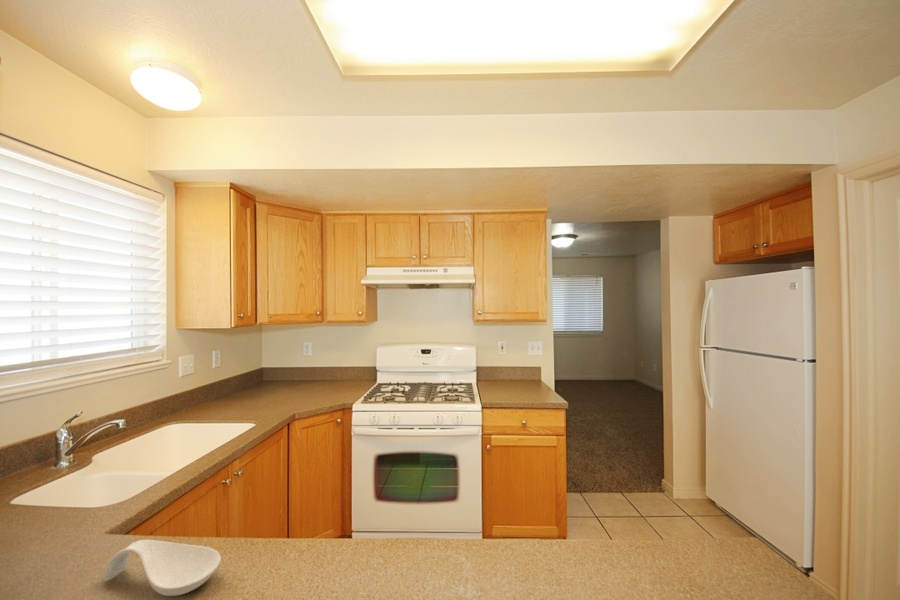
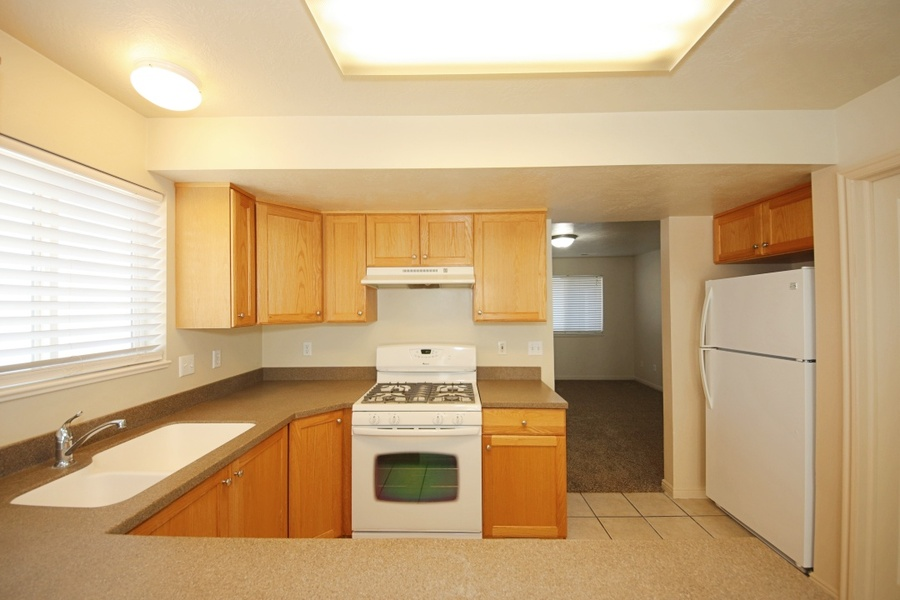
- spoon rest (161, 564)
